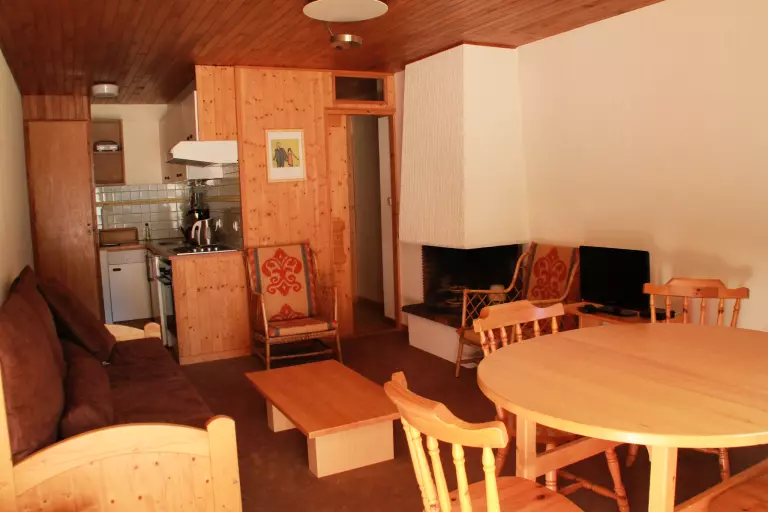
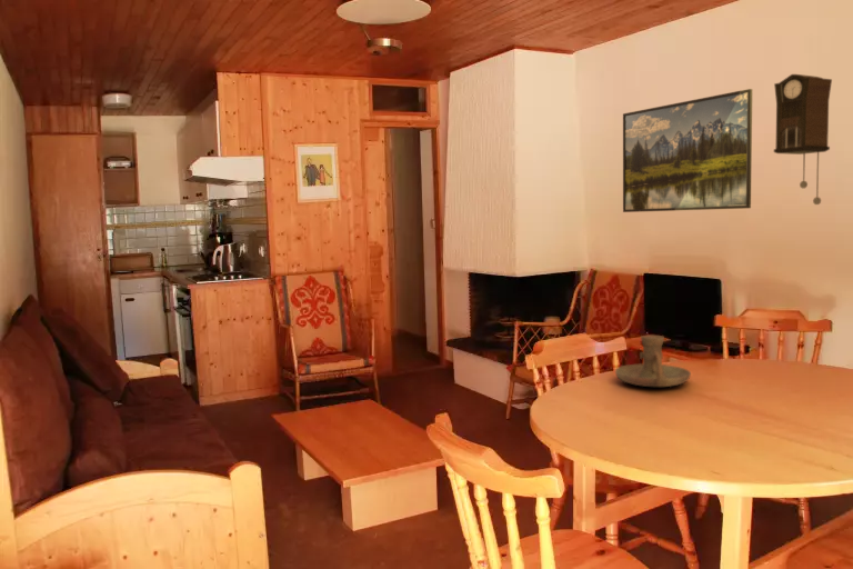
+ candle holder (653, 361)
+ pendulum clock (801, 140)
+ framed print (681, 157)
